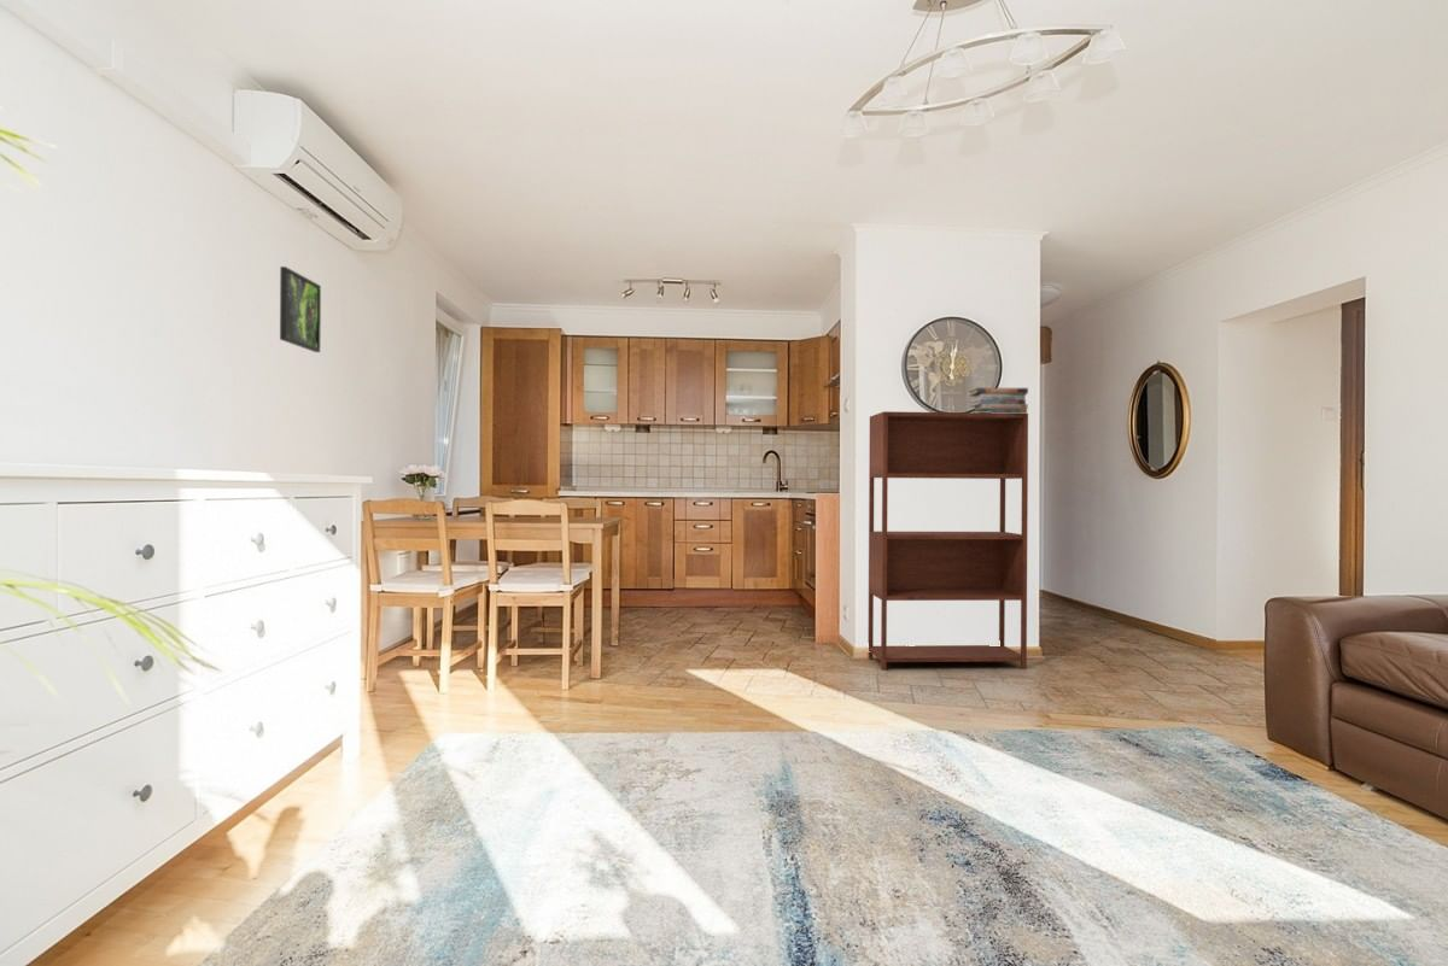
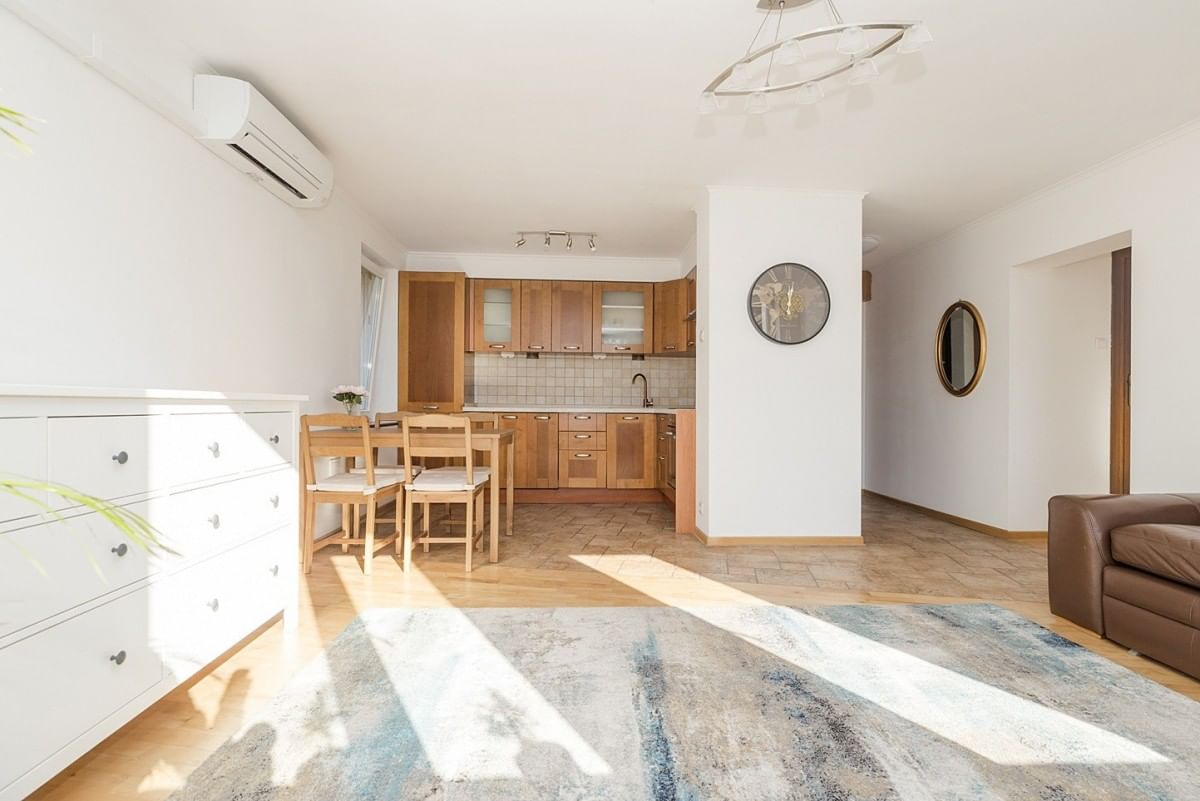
- book stack (998, 402)
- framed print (300, 311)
- bookshelf (945, 539)
